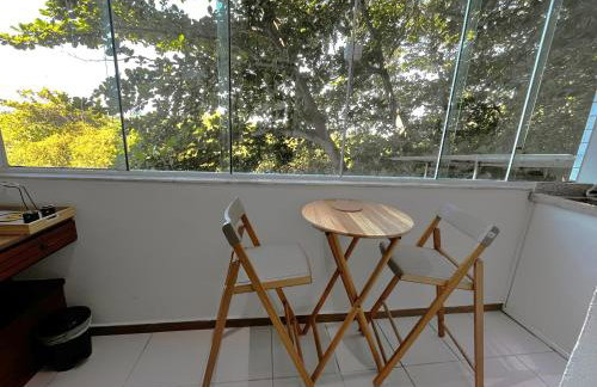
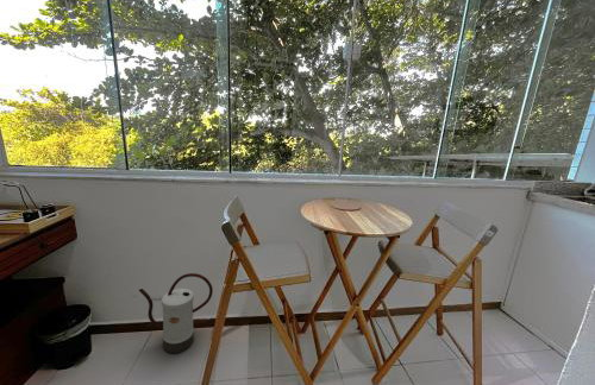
+ watering can (176, 308)
